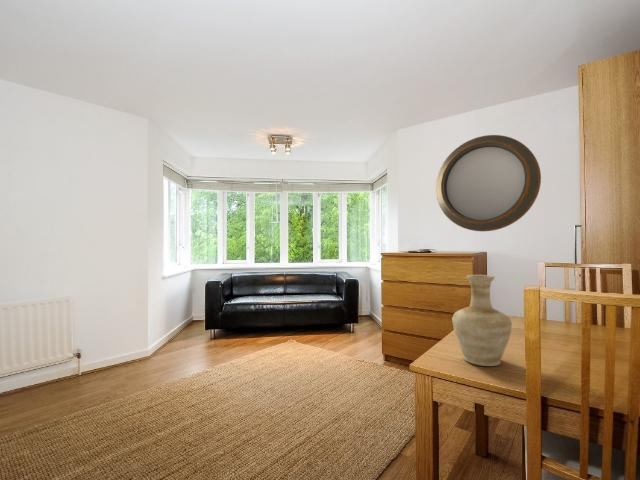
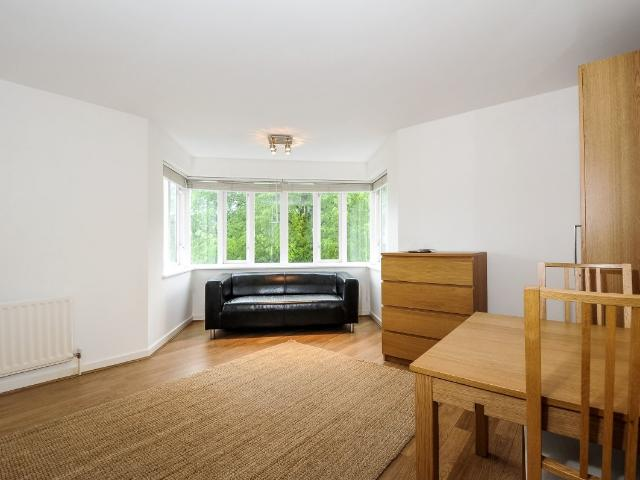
- vase (480, 317)
- home mirror (482, 183)
